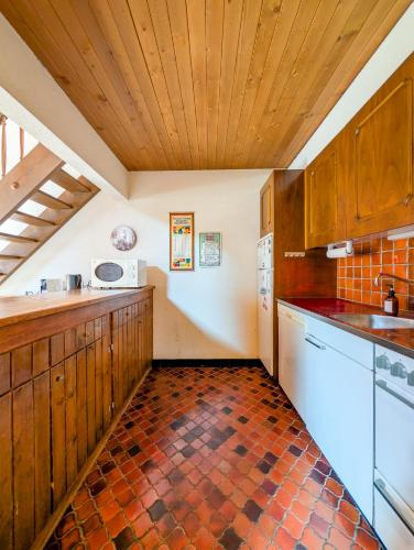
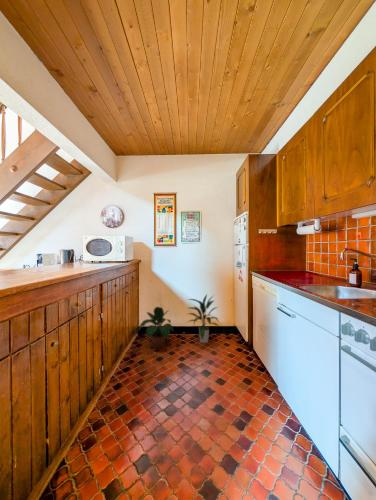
+ potted plant (157, 323)
+ indoor plant (202, 317)
